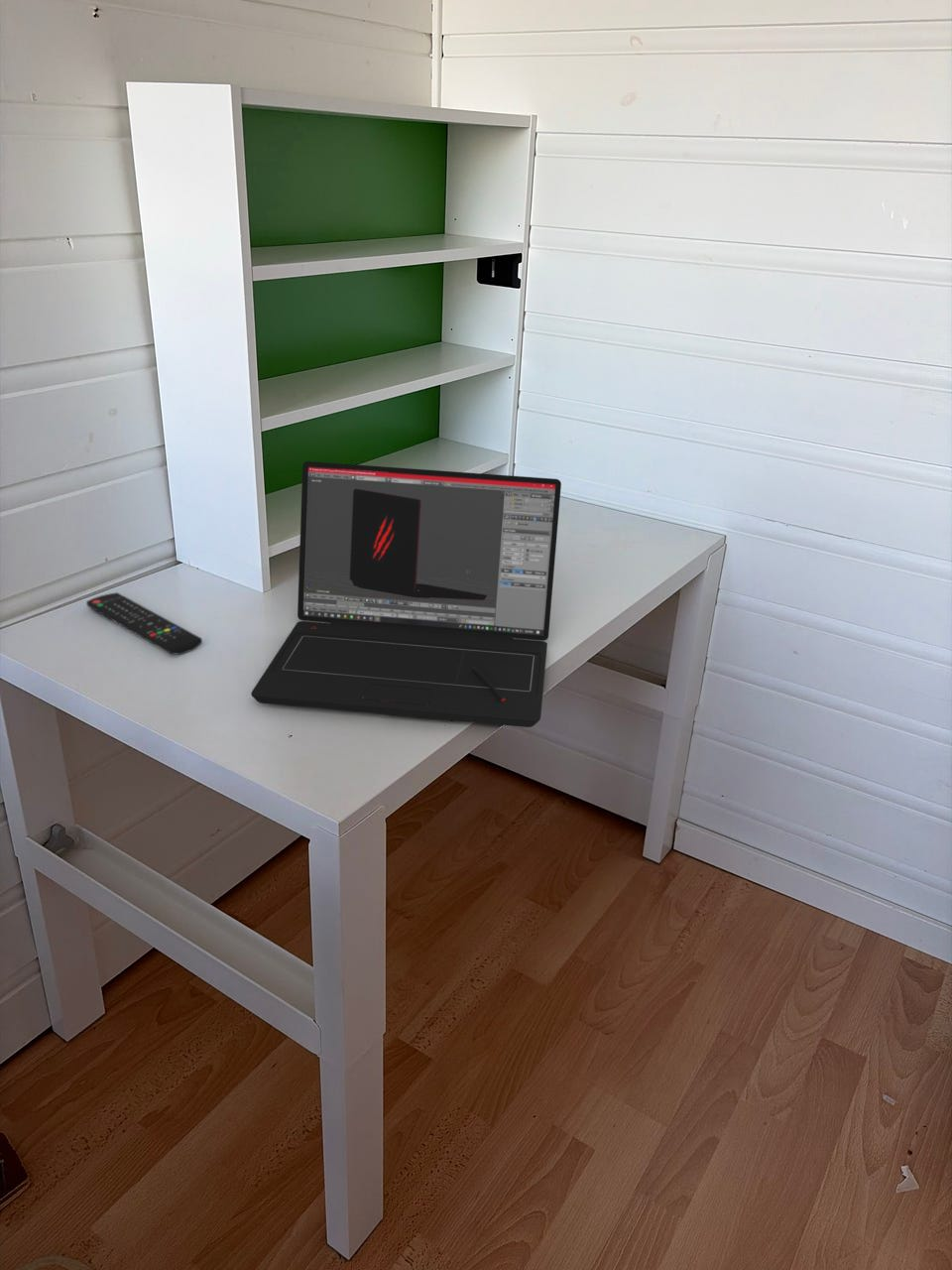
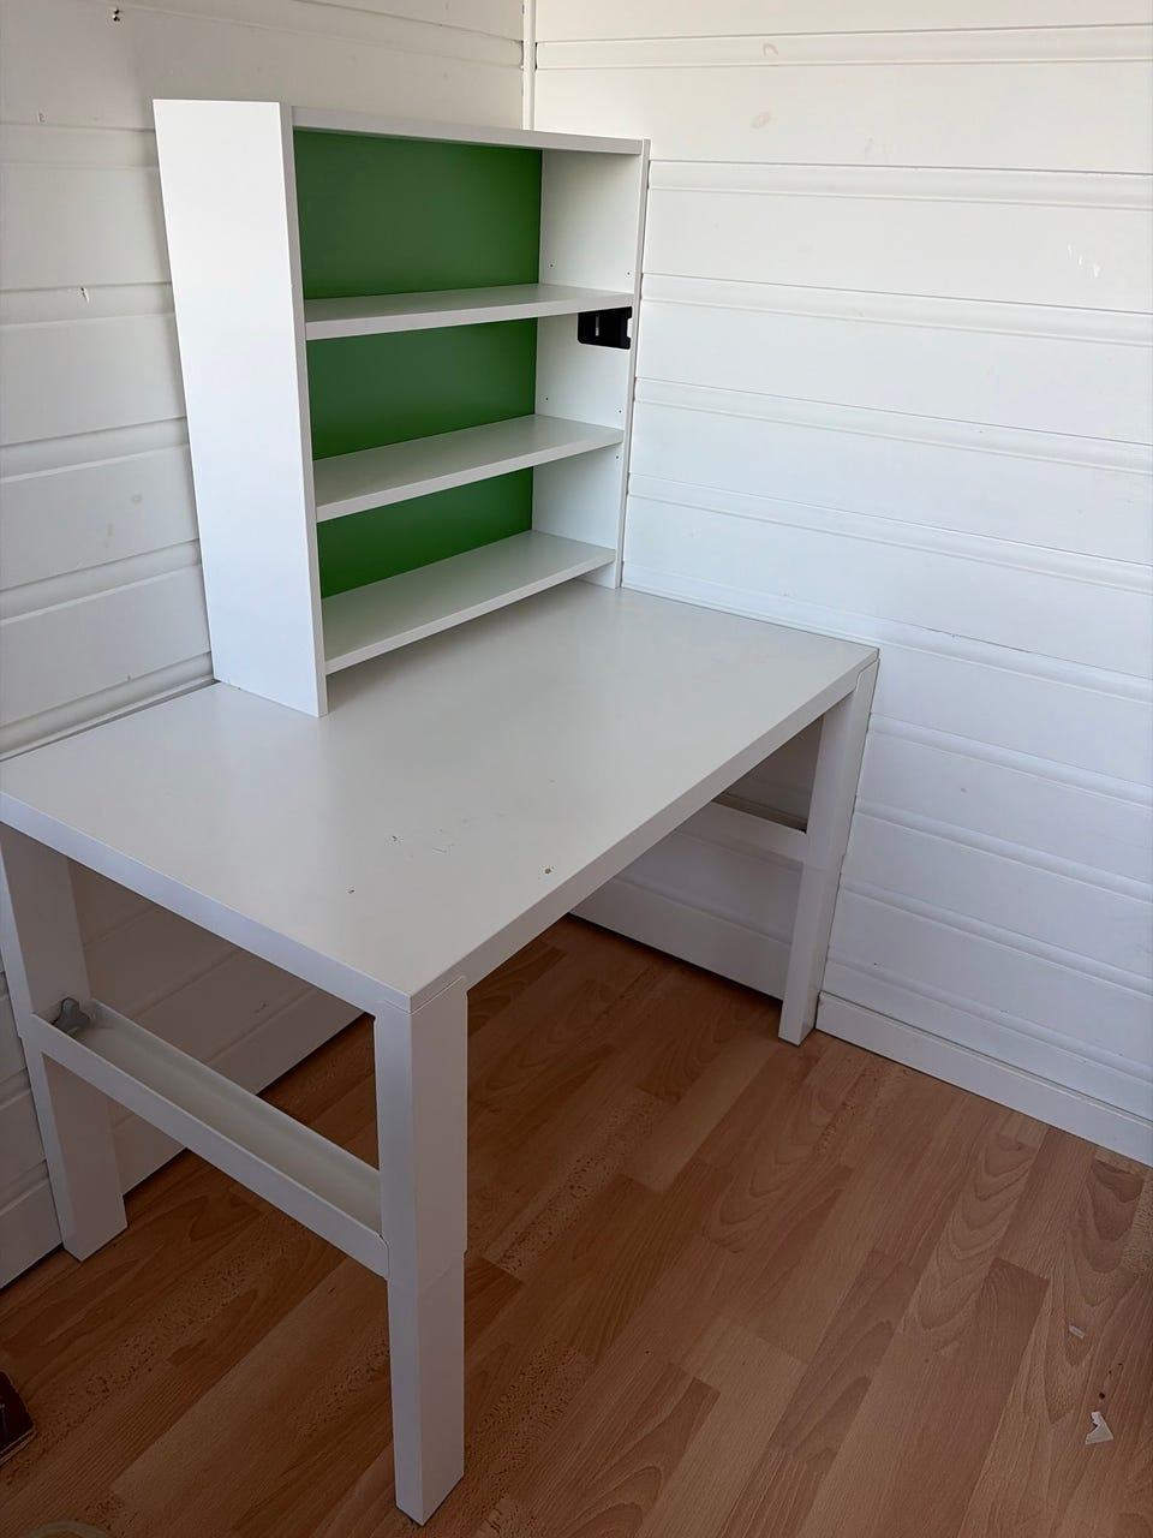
- remote control (141, 622)
- laptop (413, 586)
